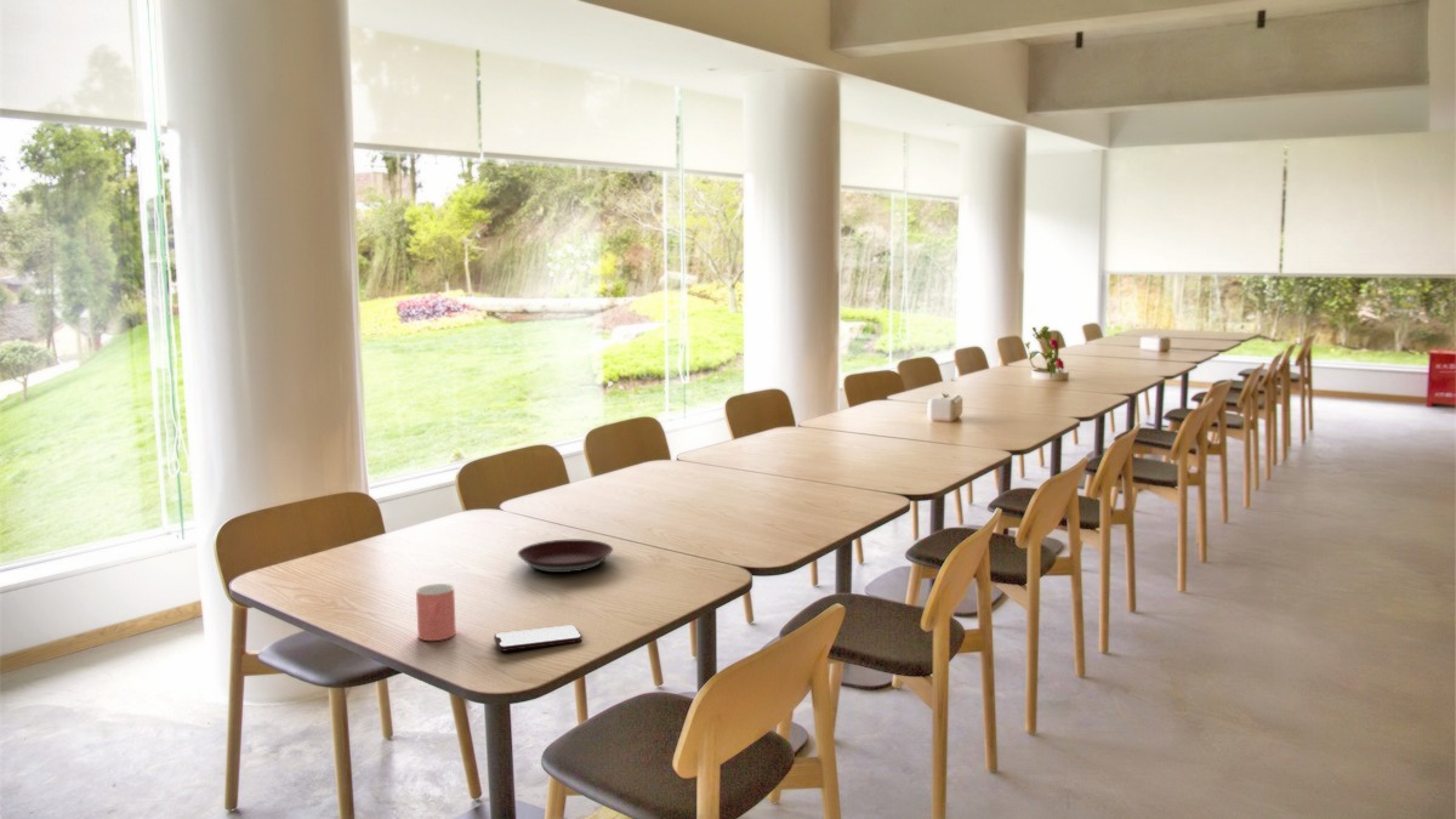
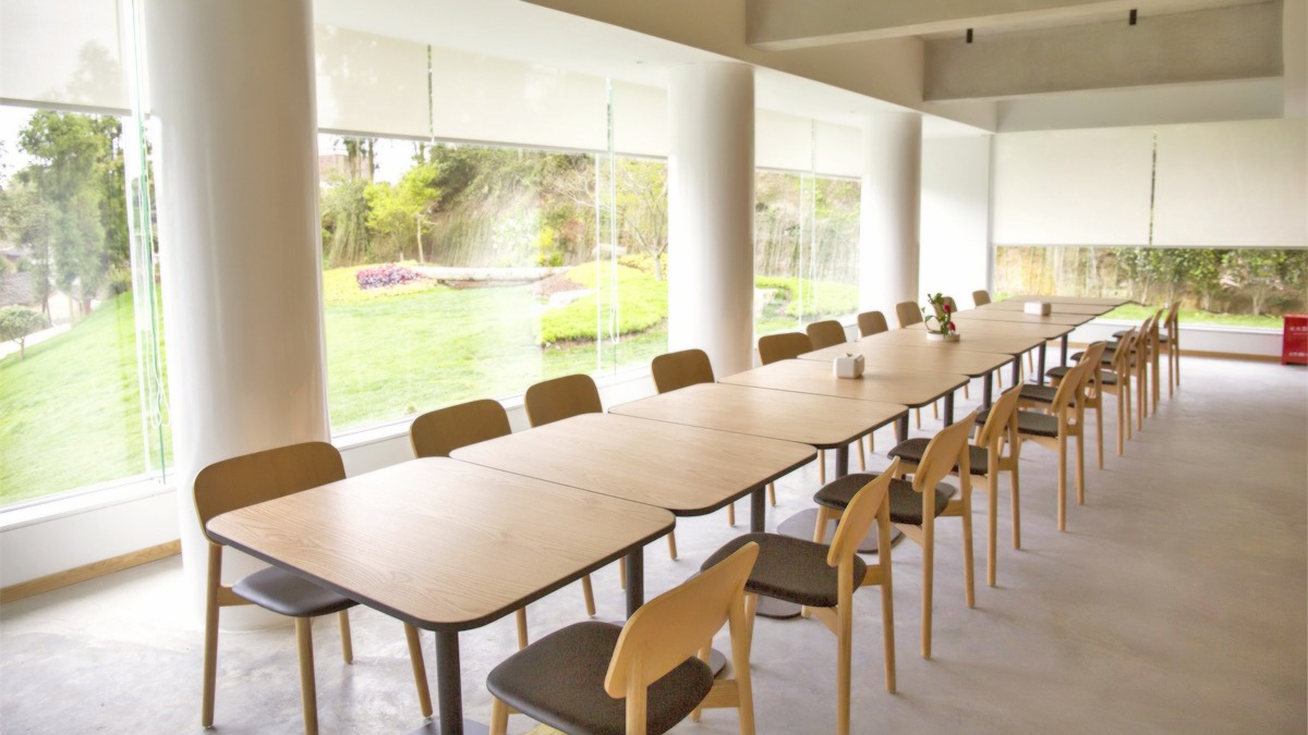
- plate (565, 557)
- cup (434, 614)
- smartphone (538, 637)
